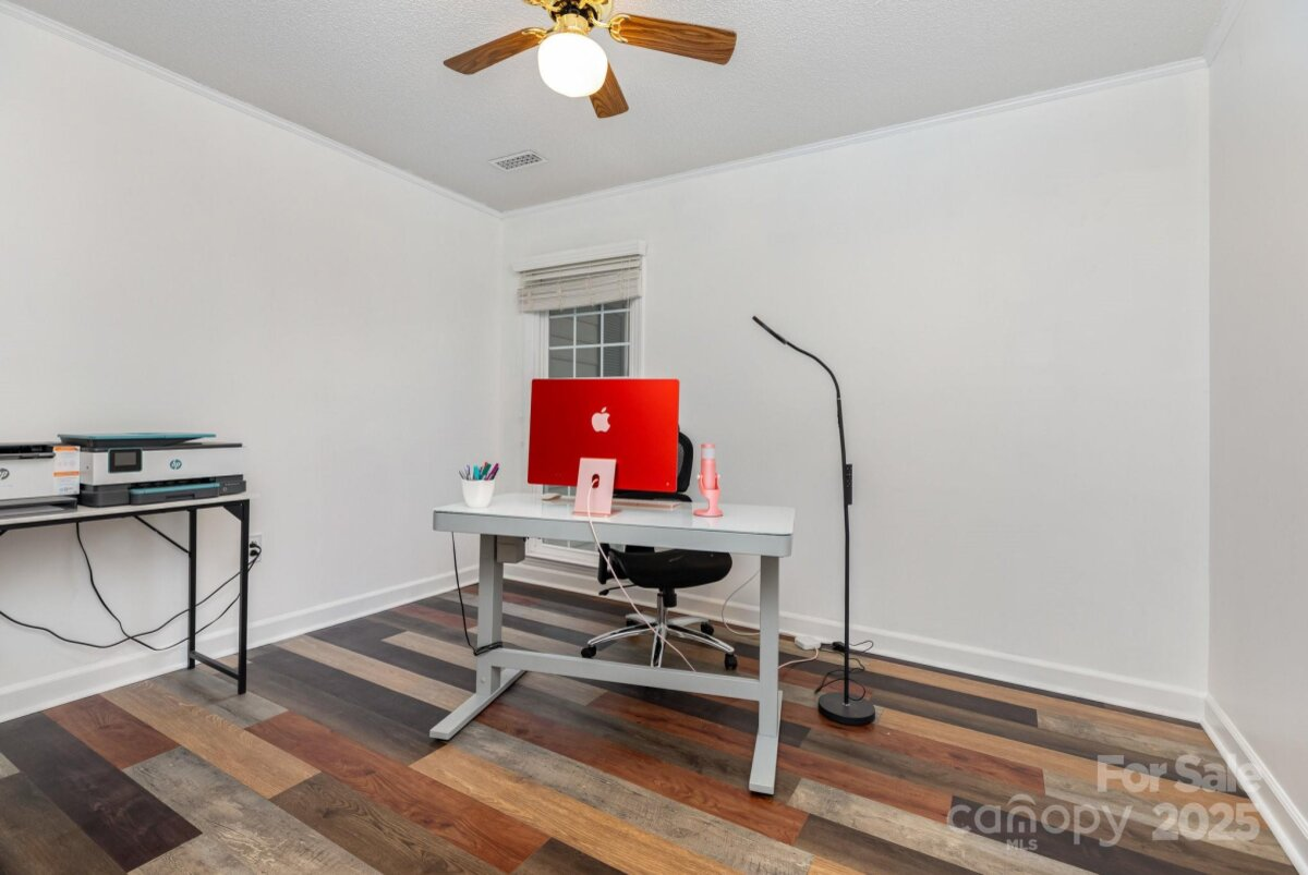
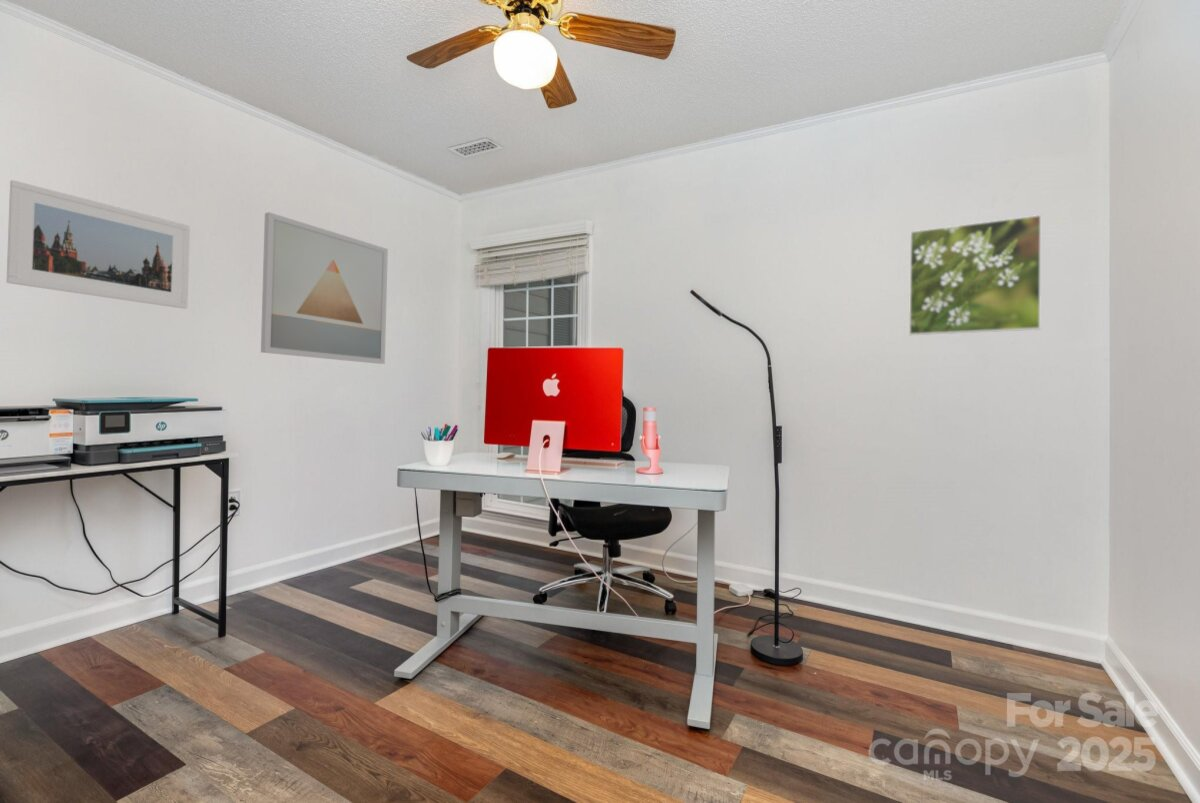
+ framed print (971, 278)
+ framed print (108, 251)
+ wall art (330, 295)
